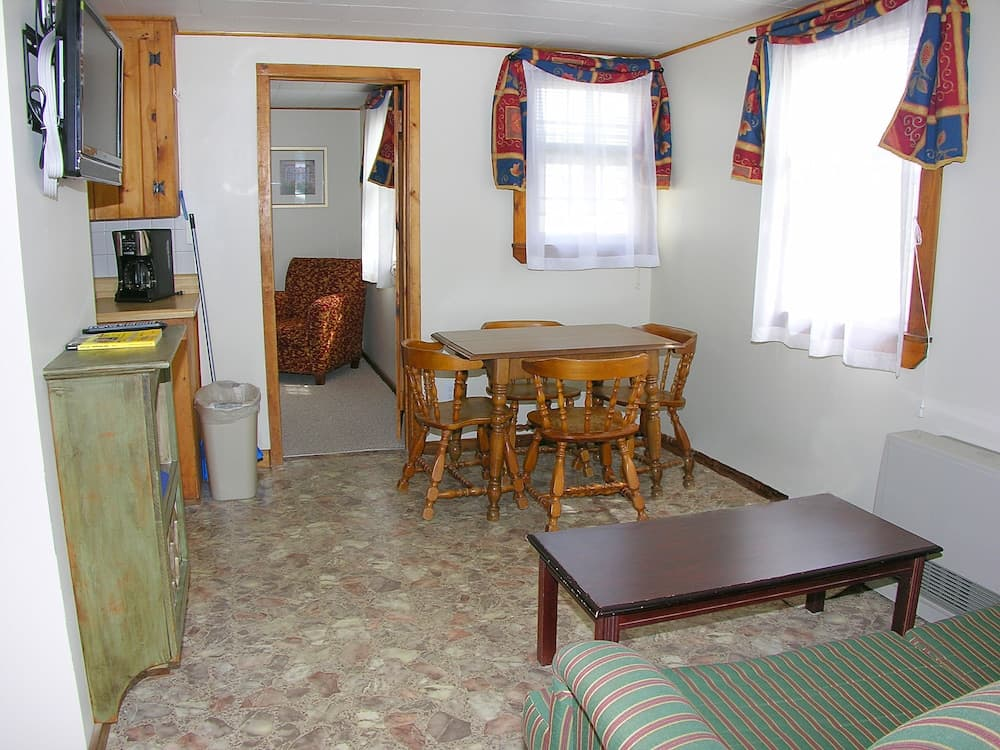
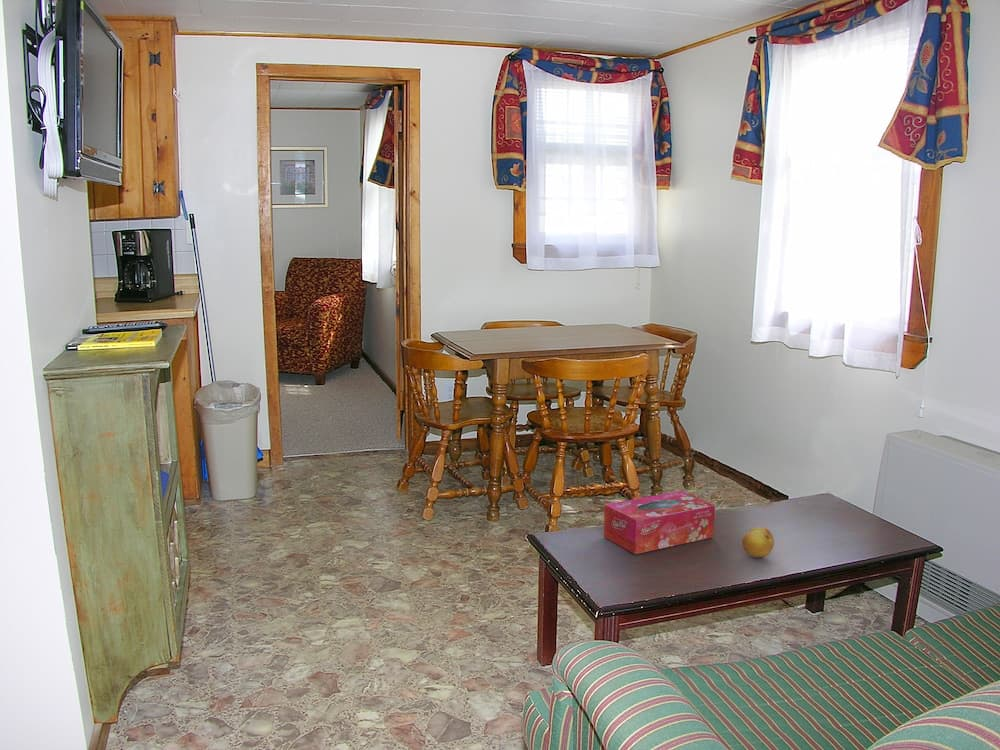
+ tissue box (659, 520)
+ fruit (758, 542)
